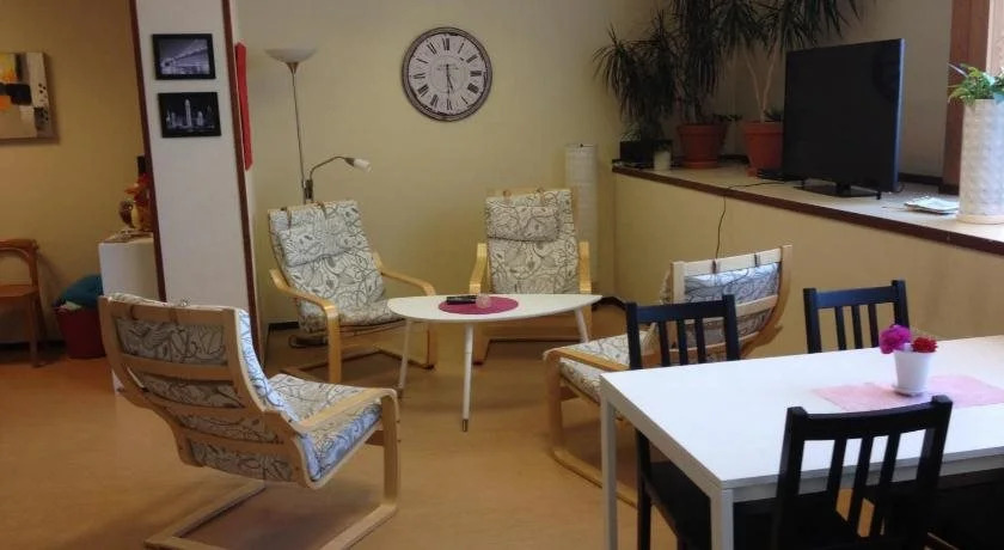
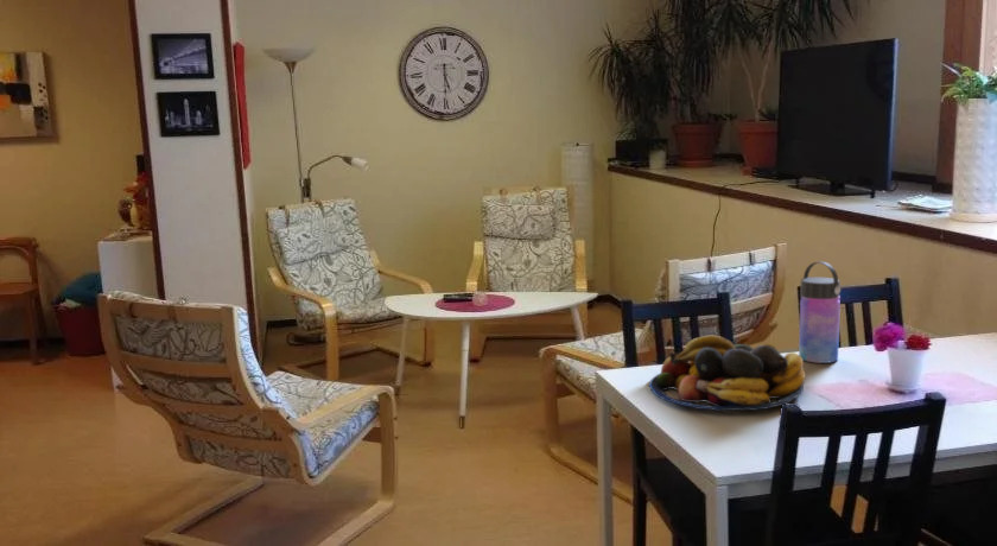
+ fruit bowl (723, 362)
+ water bottle (819, 310)
